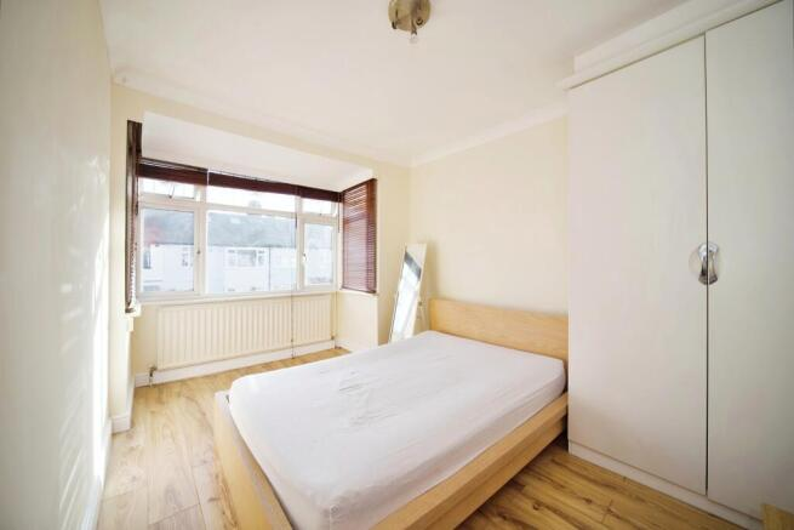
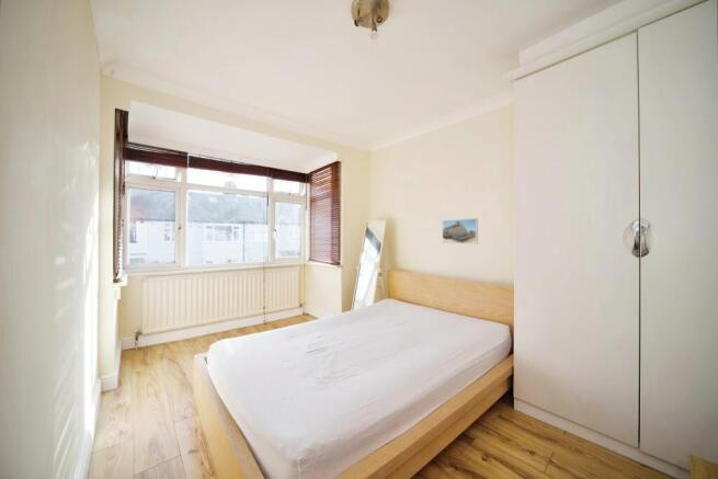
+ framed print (458, 231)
